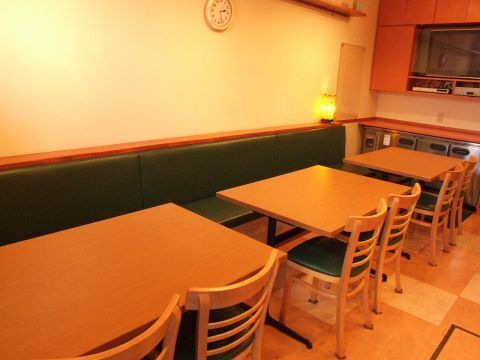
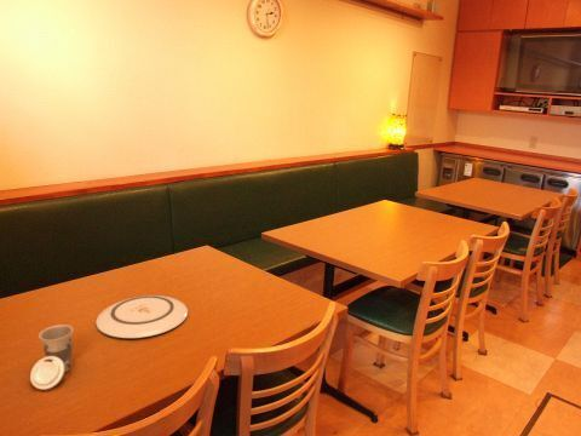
+ cup (53, 356)
+ plate (143, 311)
